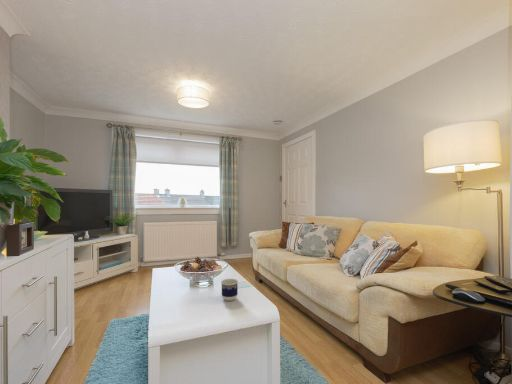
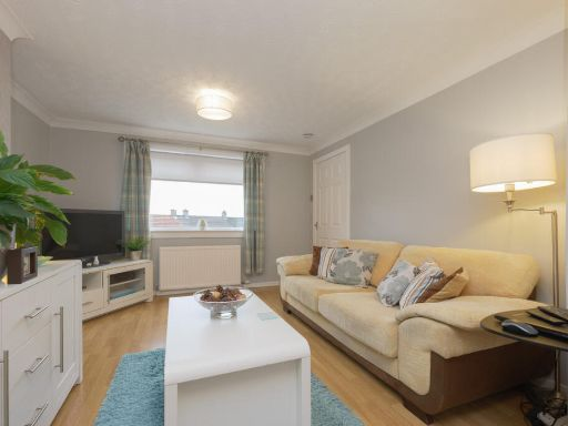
- cup (228, 289)
